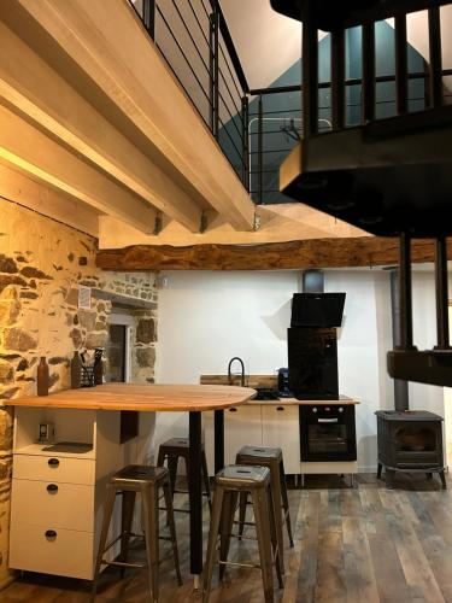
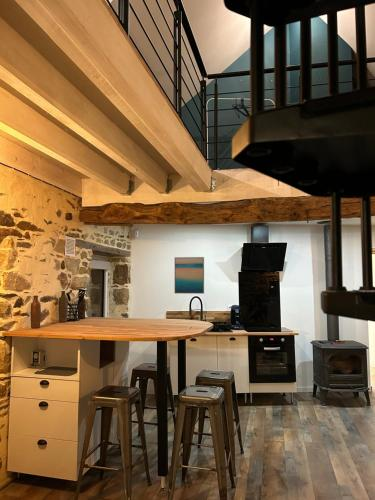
+ wall art (189, 275)
